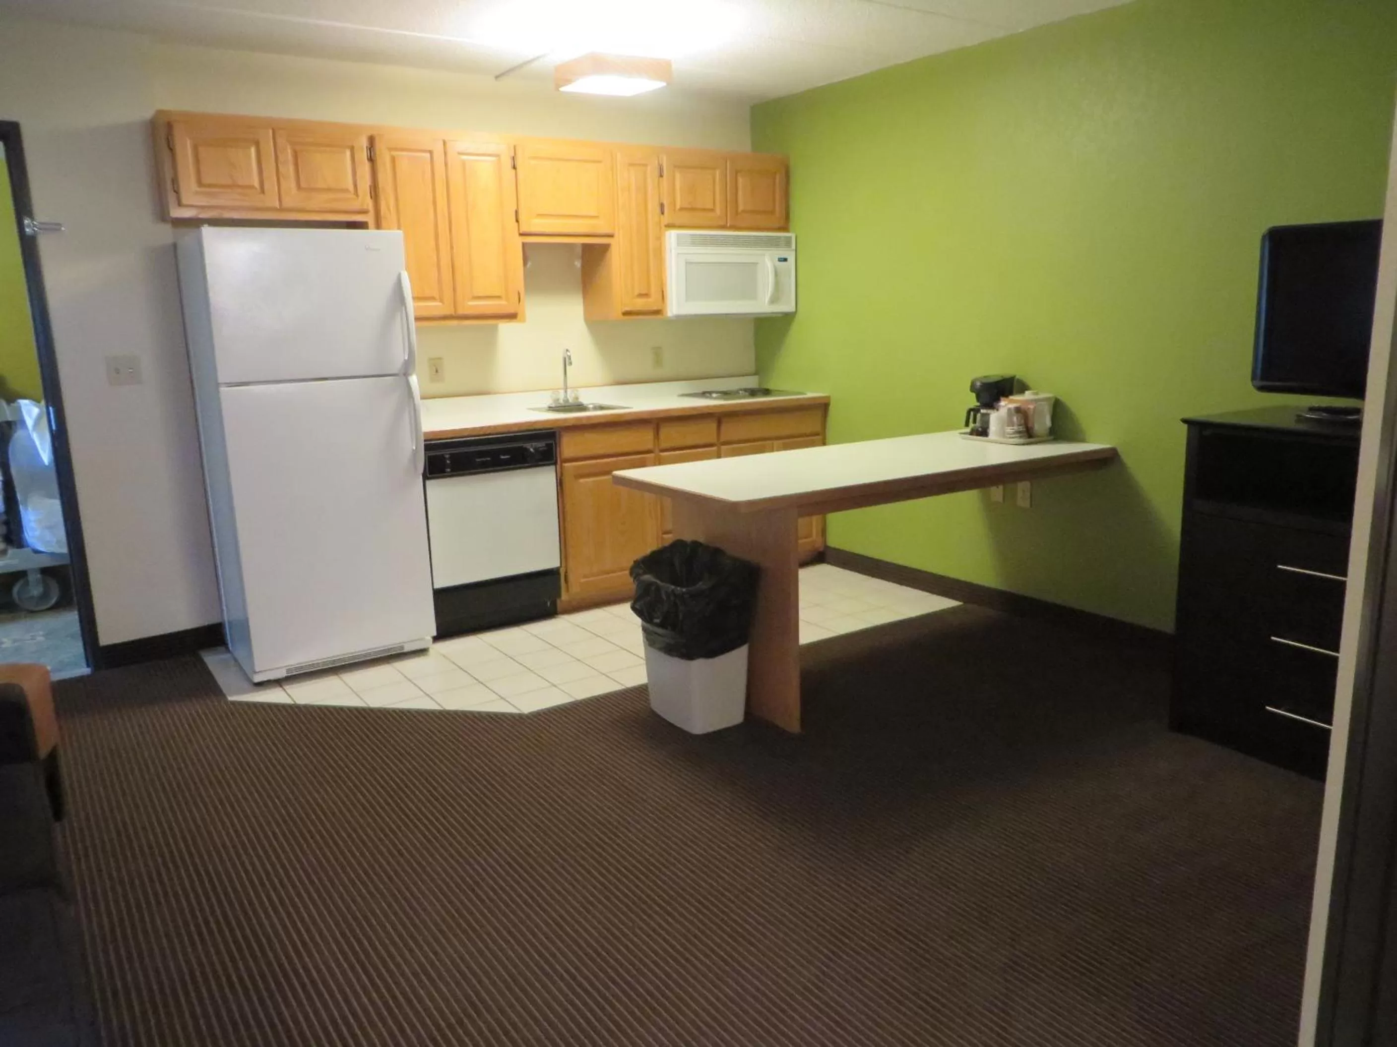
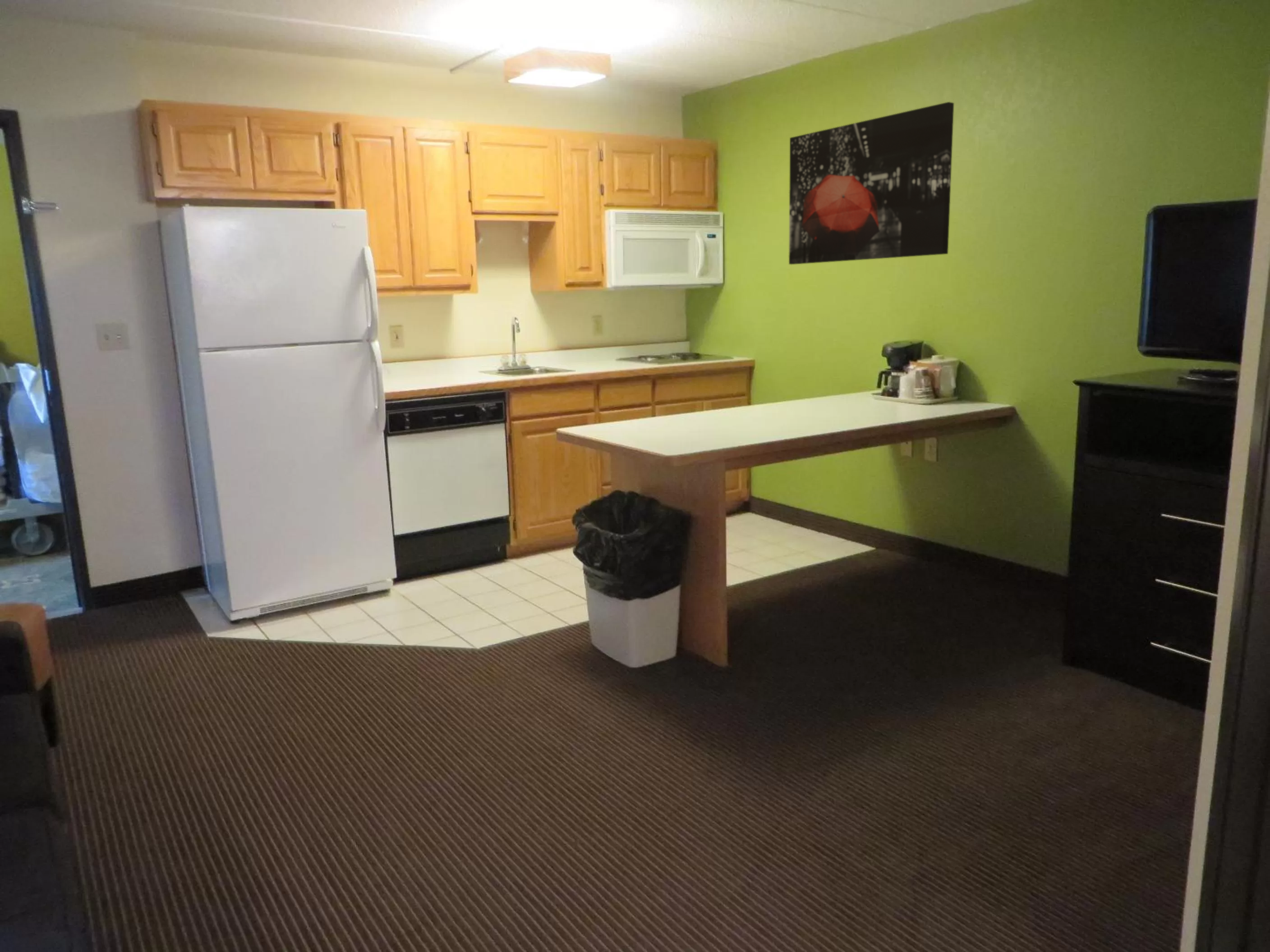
+ wall art (863, 192)
